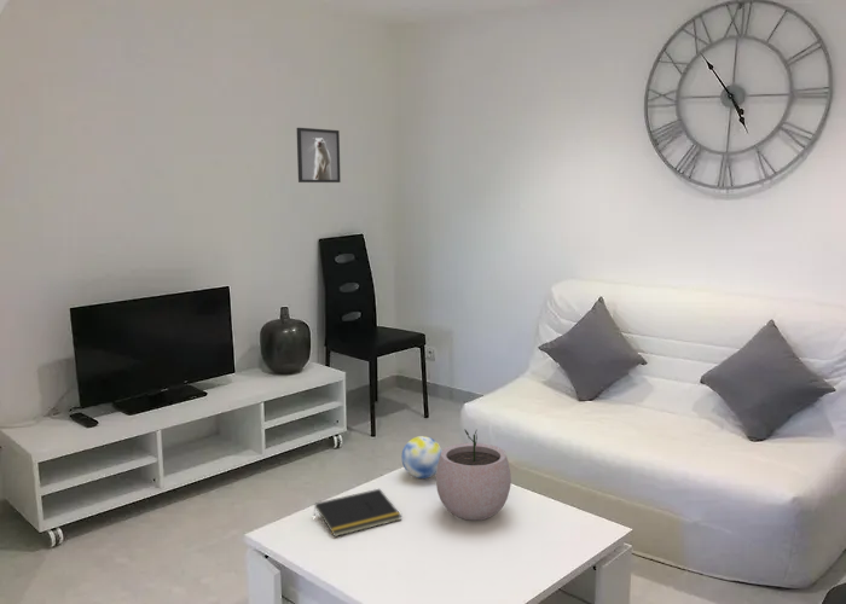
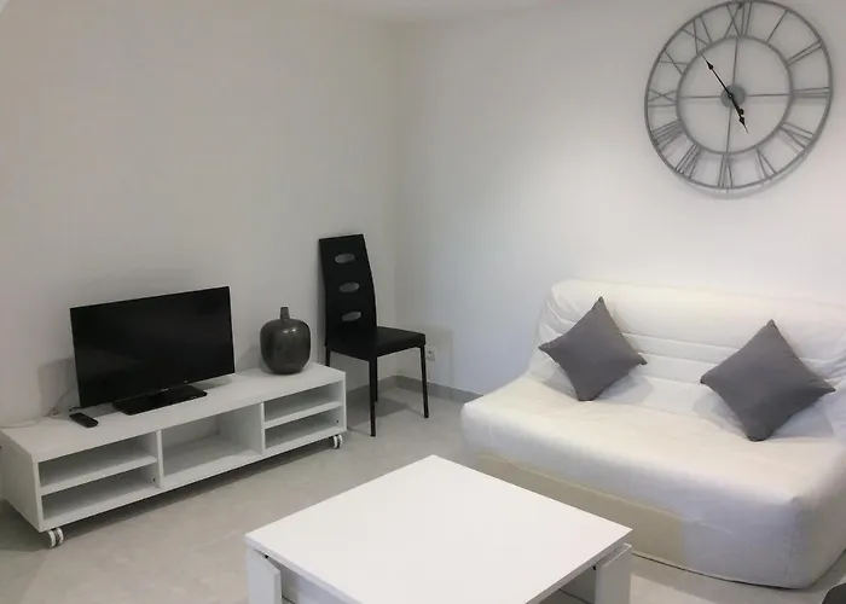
- notepad (358, 511)
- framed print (319, 156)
- decorative ball (422, 457)
- plant pot (473, 471)
